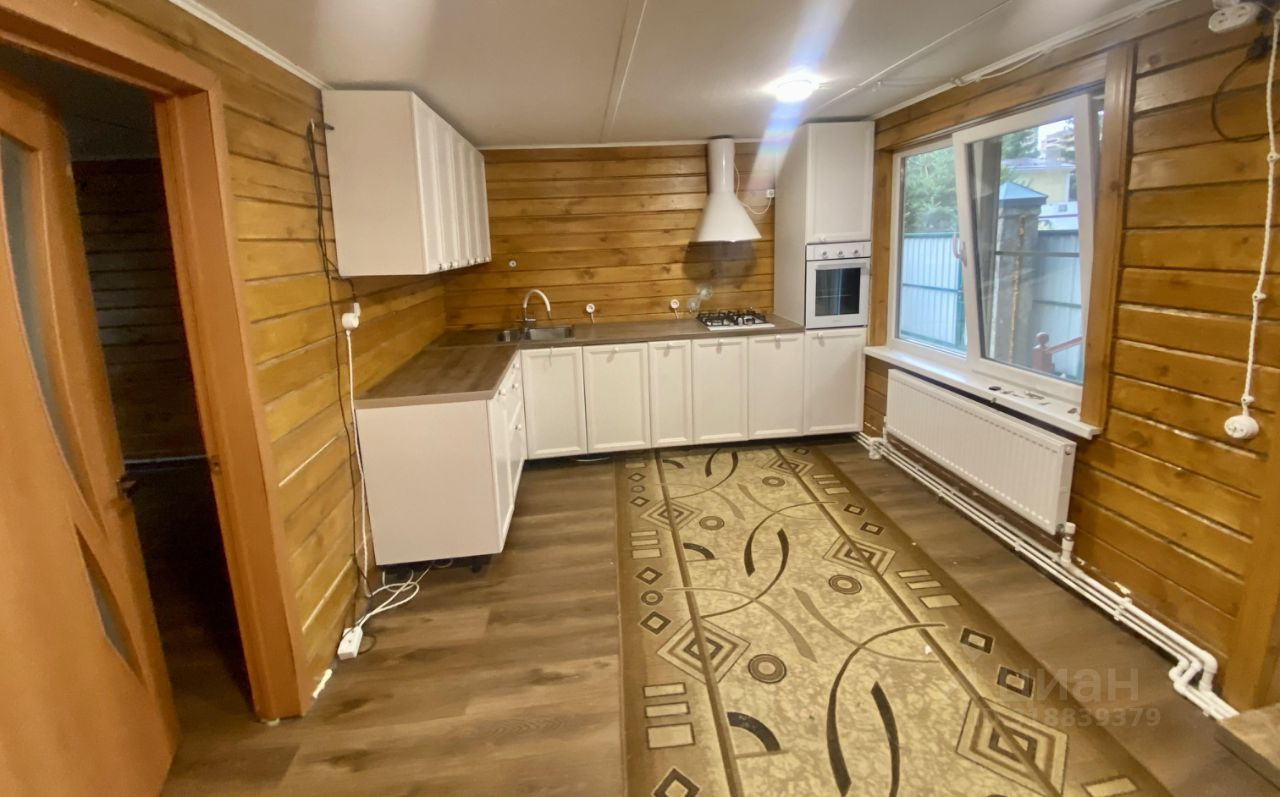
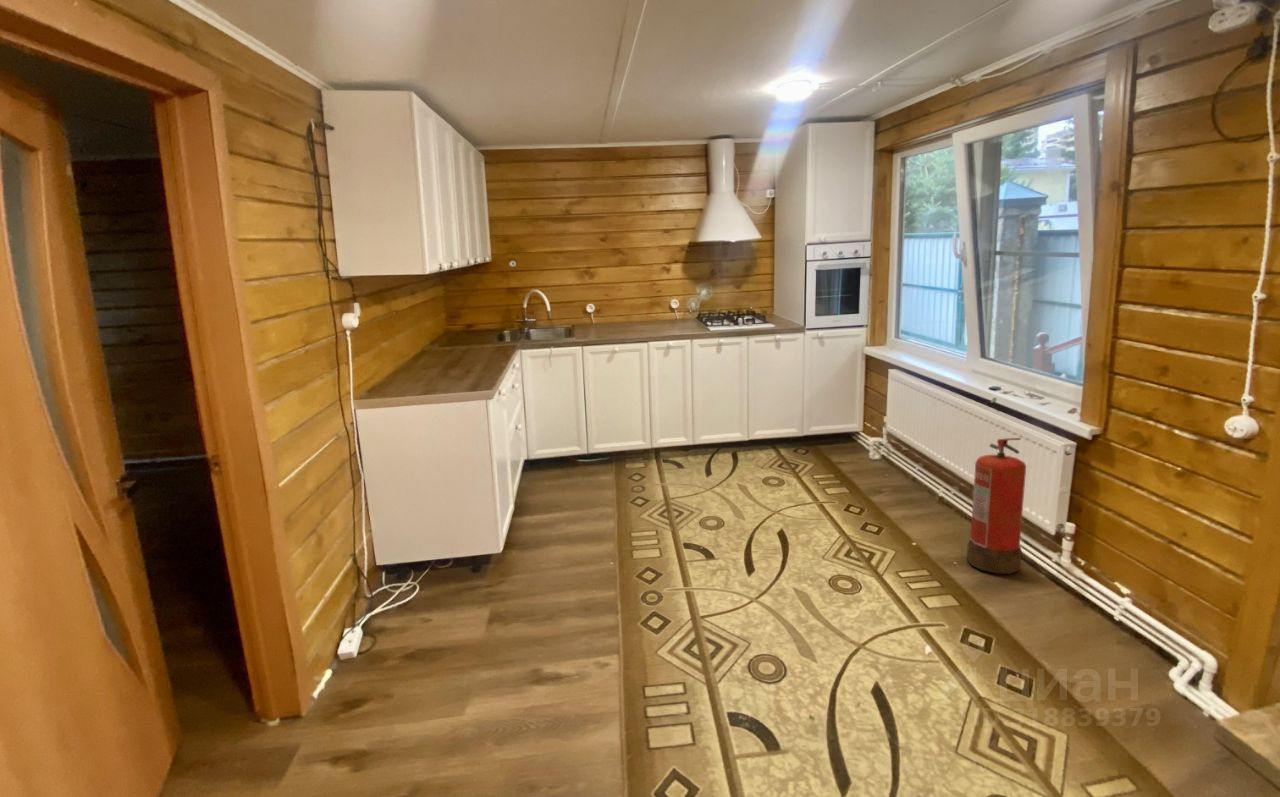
+ fire extinguisher (997, 499)
